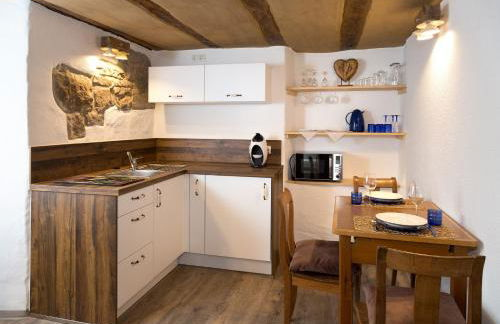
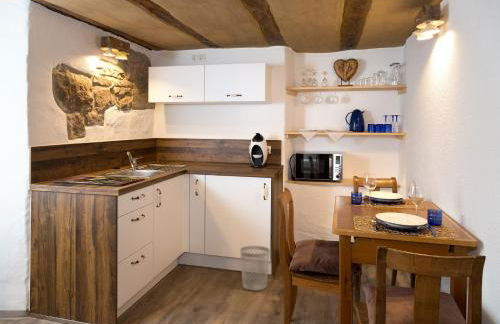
+ wastebasket (254, 267)
